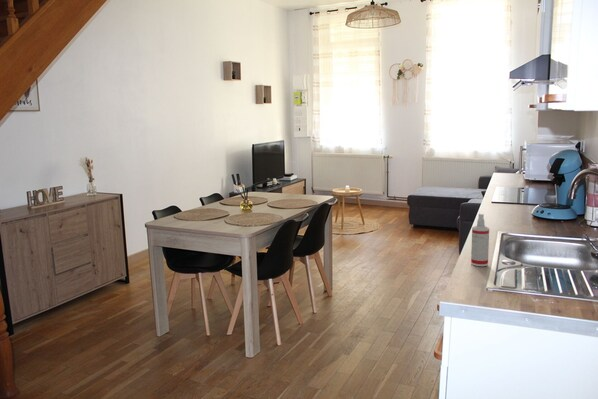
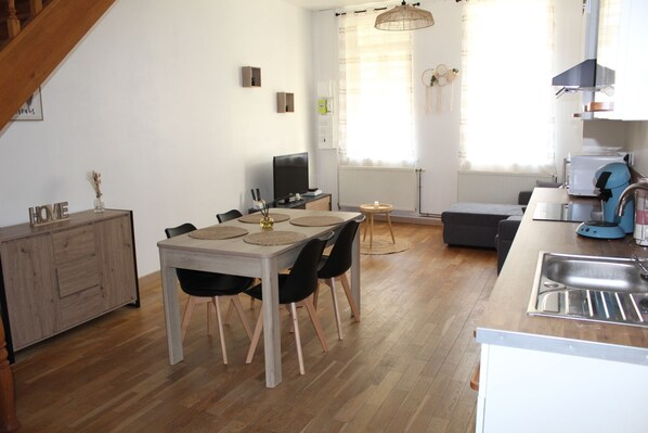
- spray bottle (480, 239)
